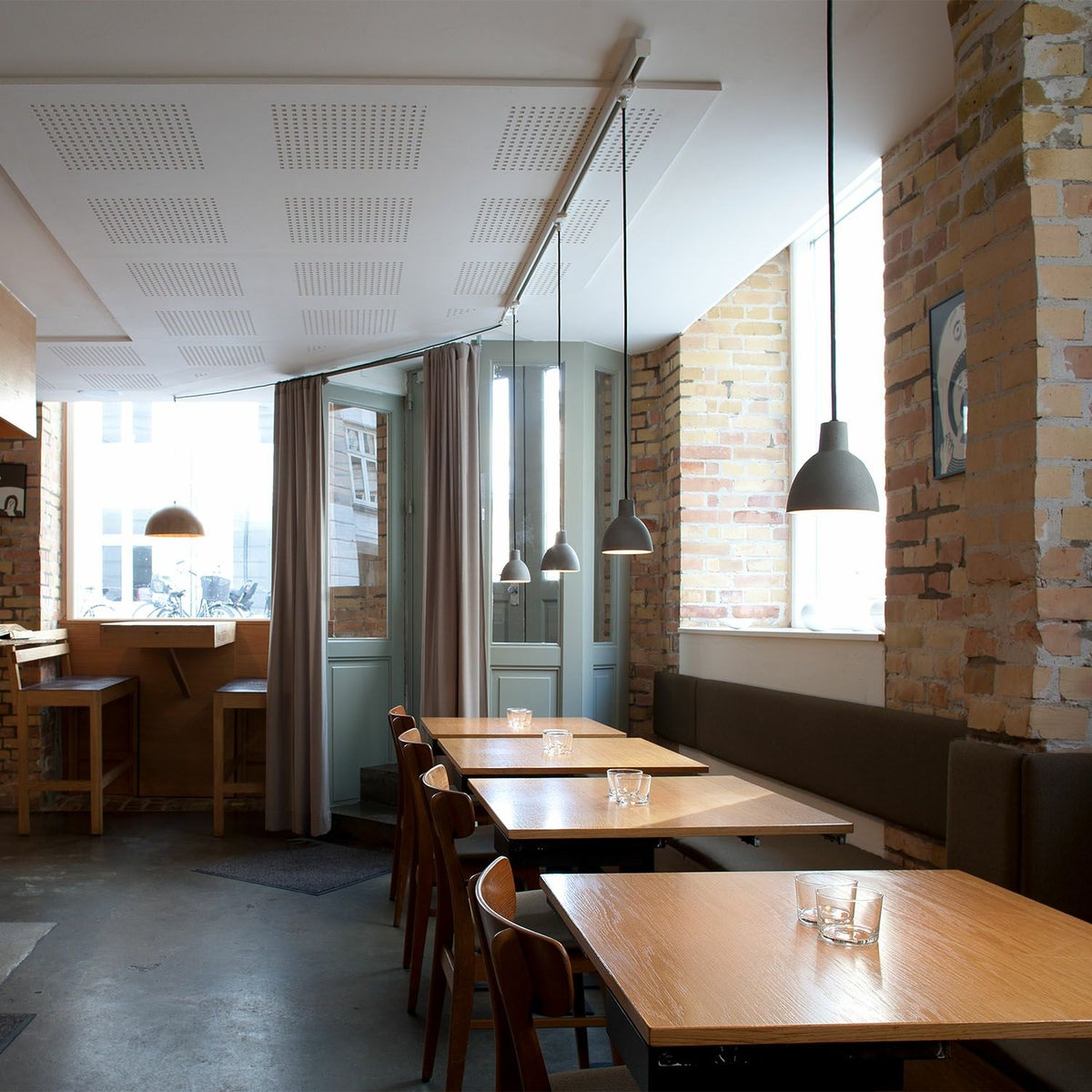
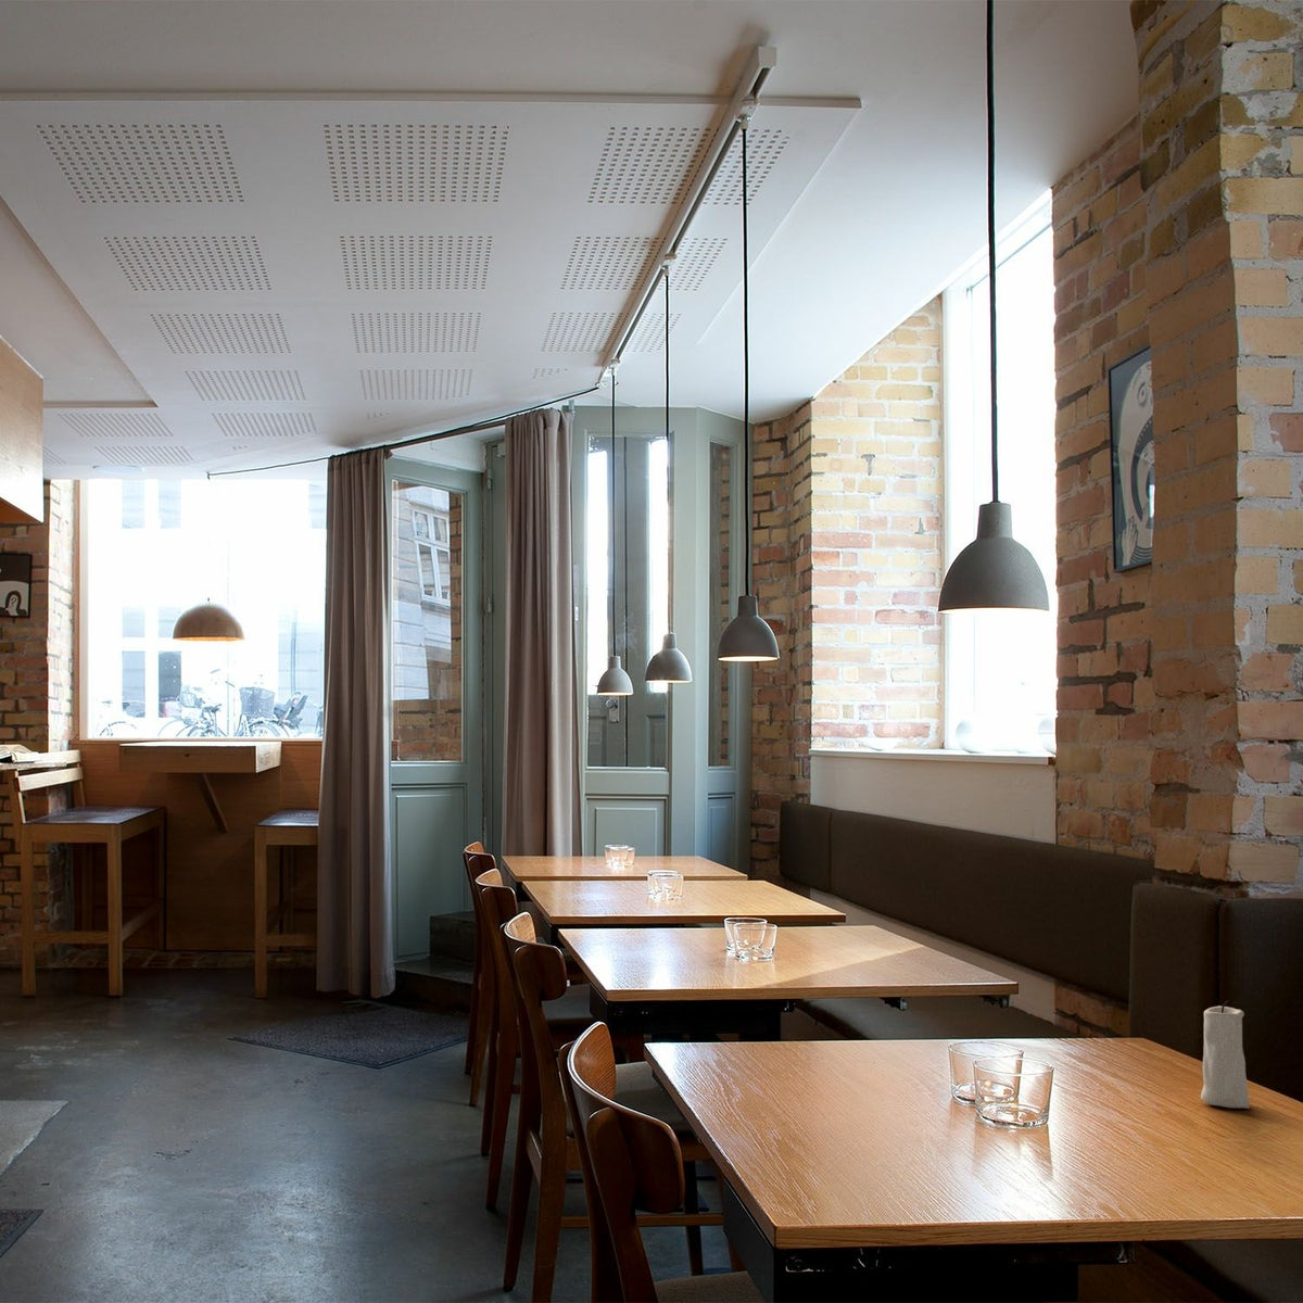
+ candle (1224, 1050)
